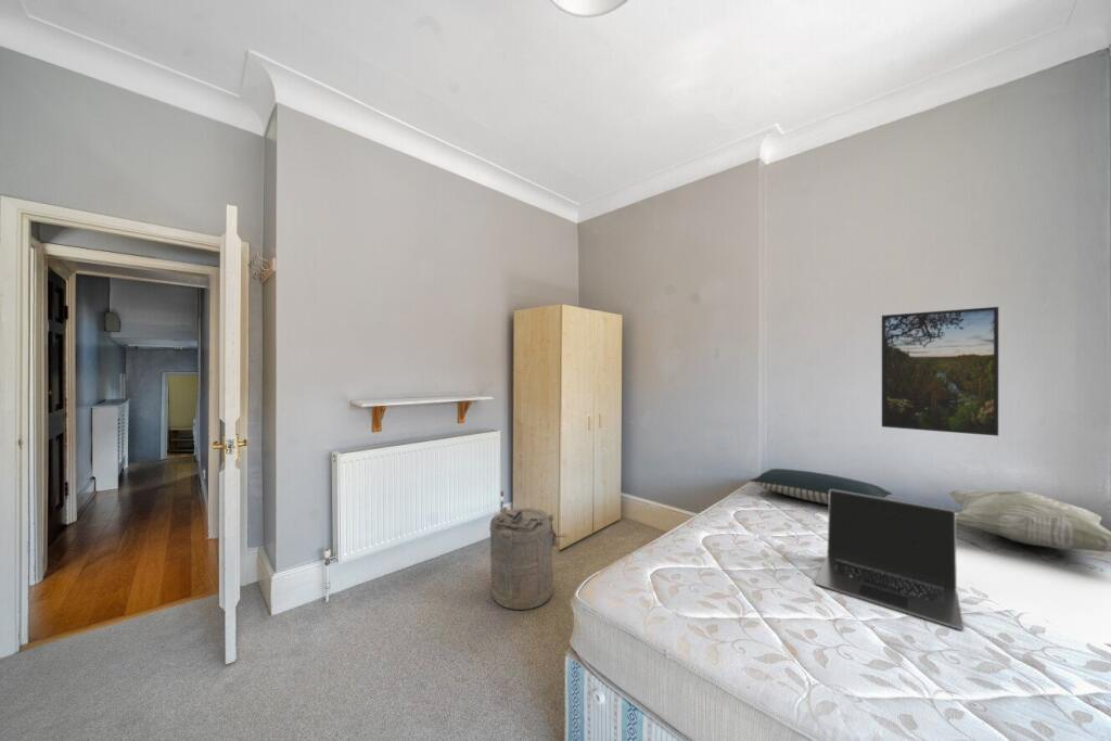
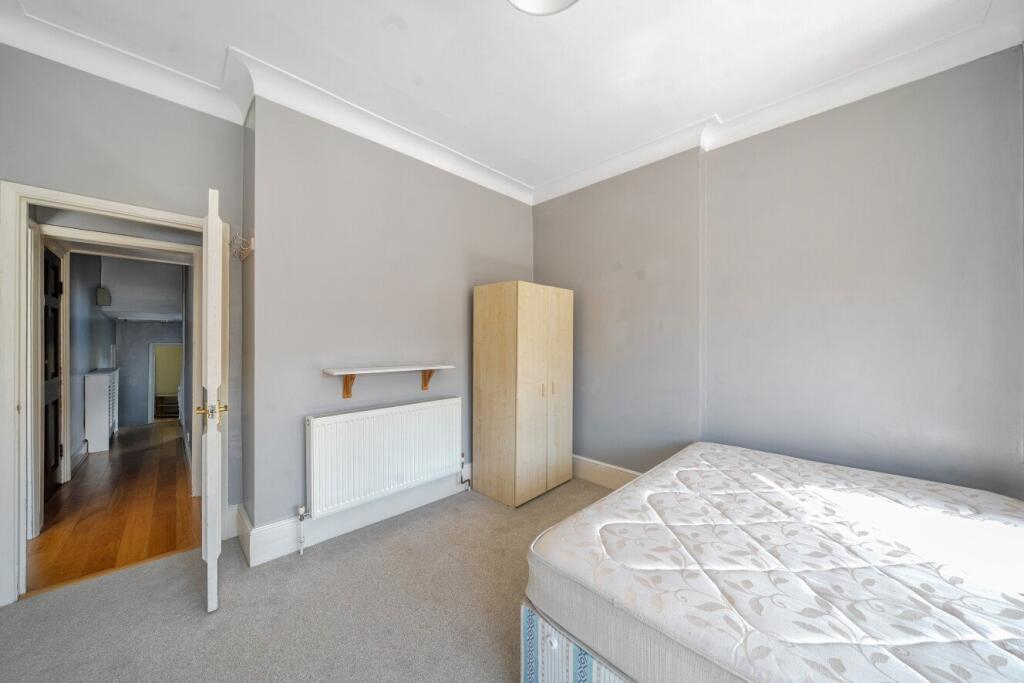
- laptop (884, 547)
- decorative pillow (1026, 516)
- laundry hamper (521, 550)
- pillow (817, 487)
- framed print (935, 371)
